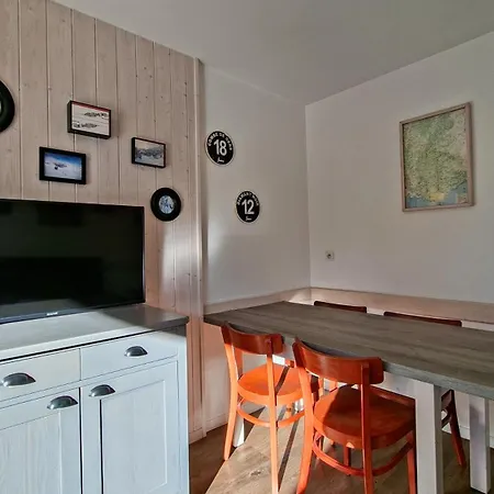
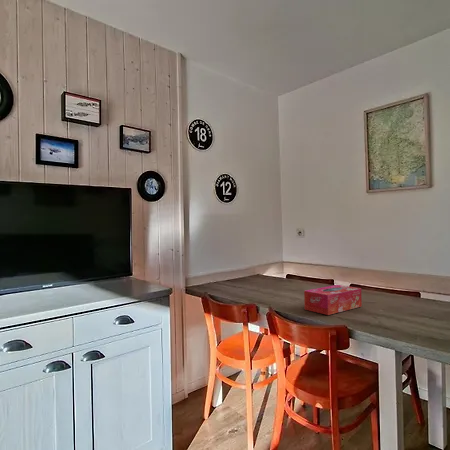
+ tissue box (333, 298)
